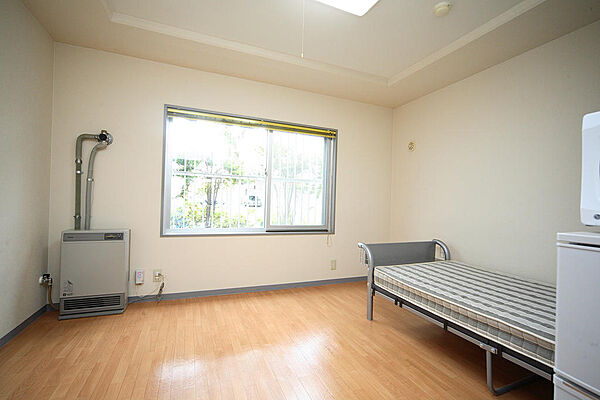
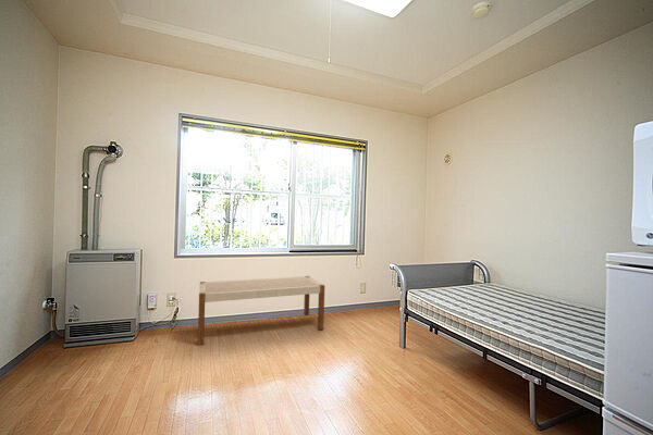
+ bench (261, 297)
